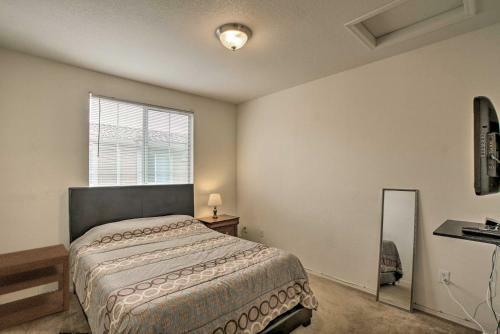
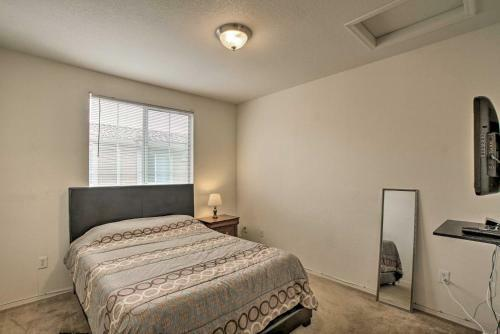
- nightstand (31, 282)
